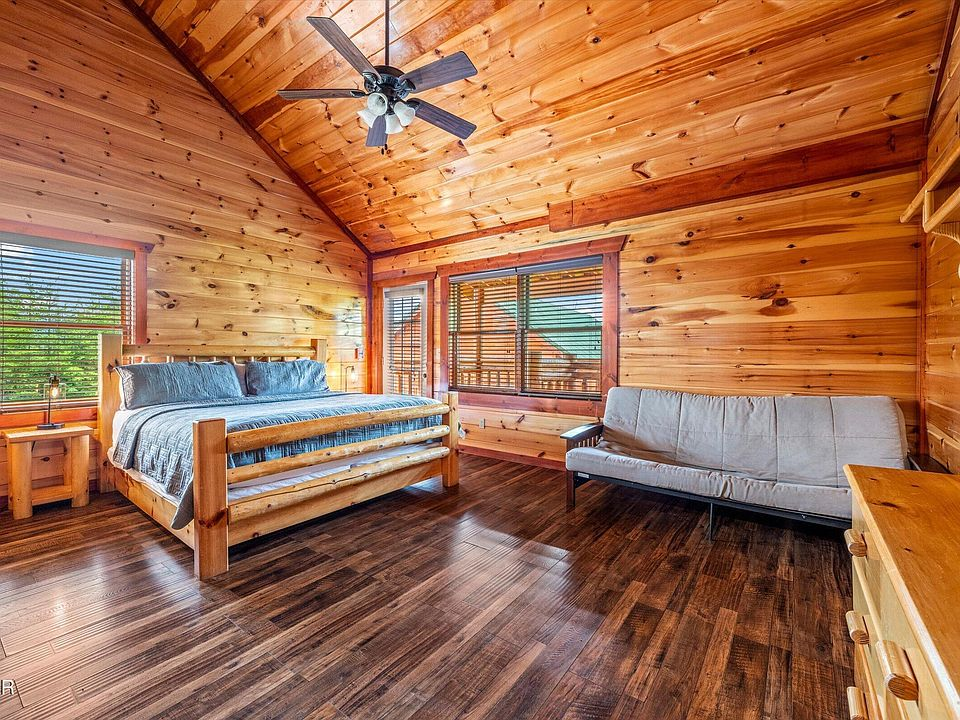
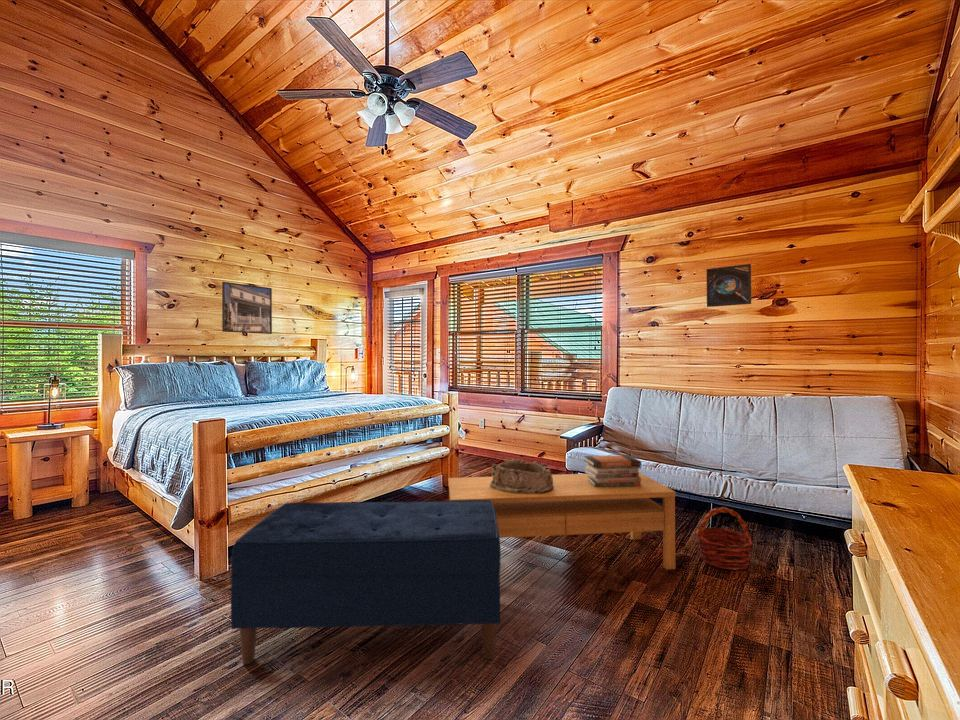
+ book stack (611, 470)
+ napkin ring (520, 474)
+ coffee table (555, 520)
+ basket (723, 534)
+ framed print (728, 286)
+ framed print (248, 308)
+ bench (379, 573)
